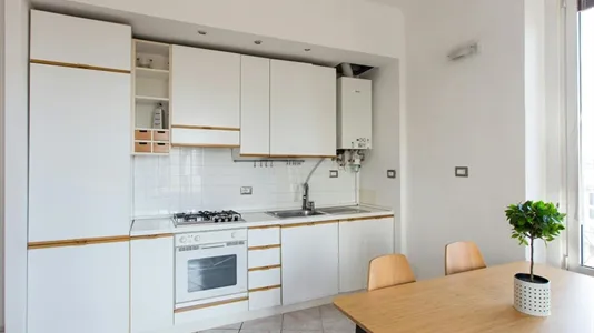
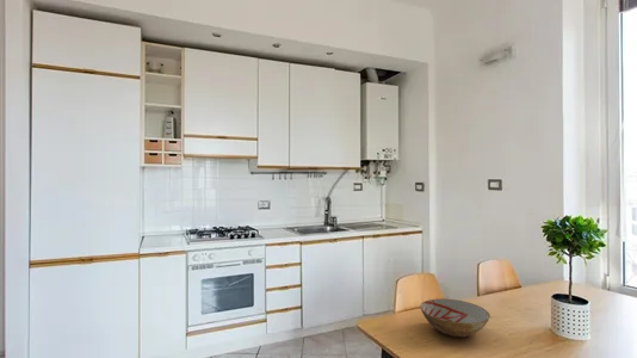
+ bowl (453, 320)
